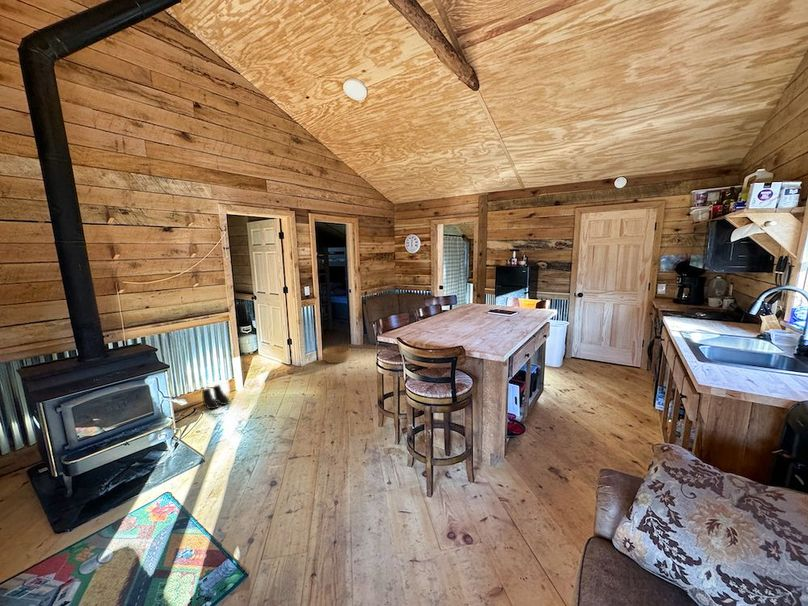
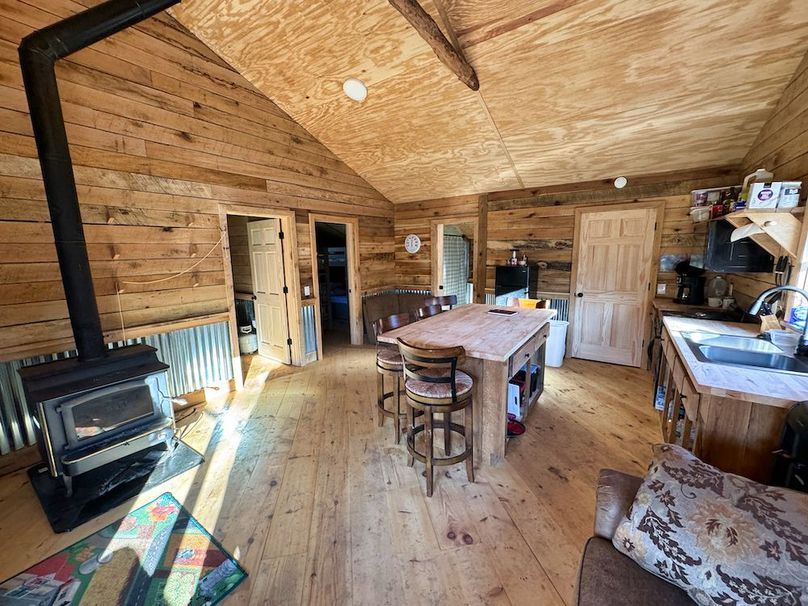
- basket (336, 355)
- boots (215, 395)
